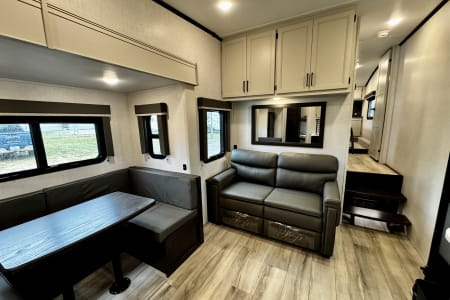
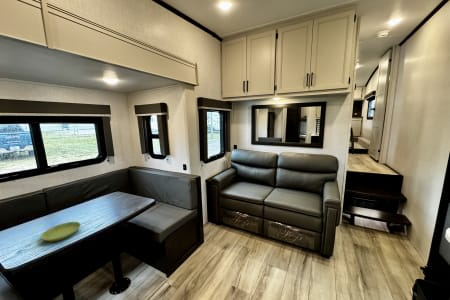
+ saucer (62, 231)
